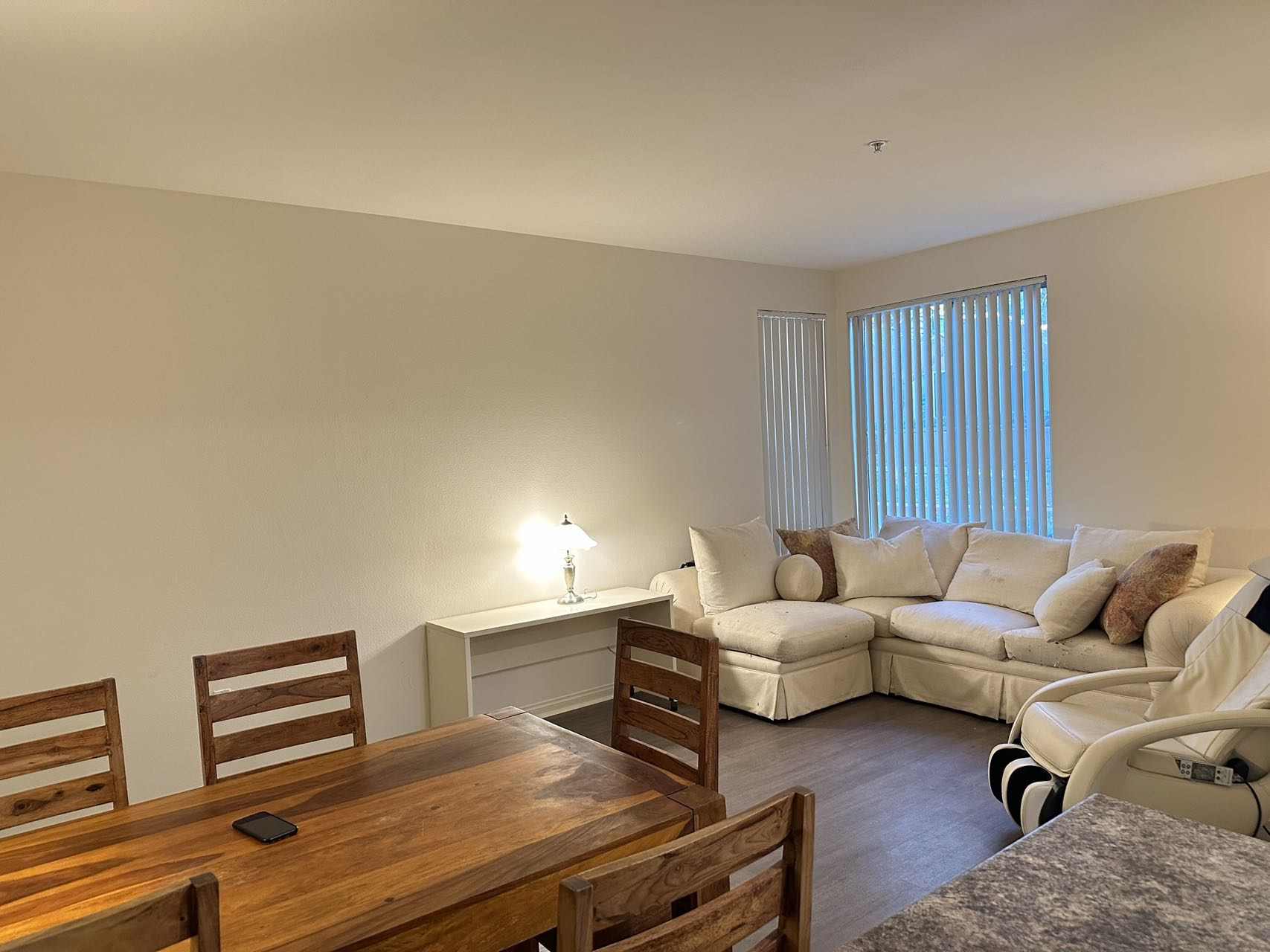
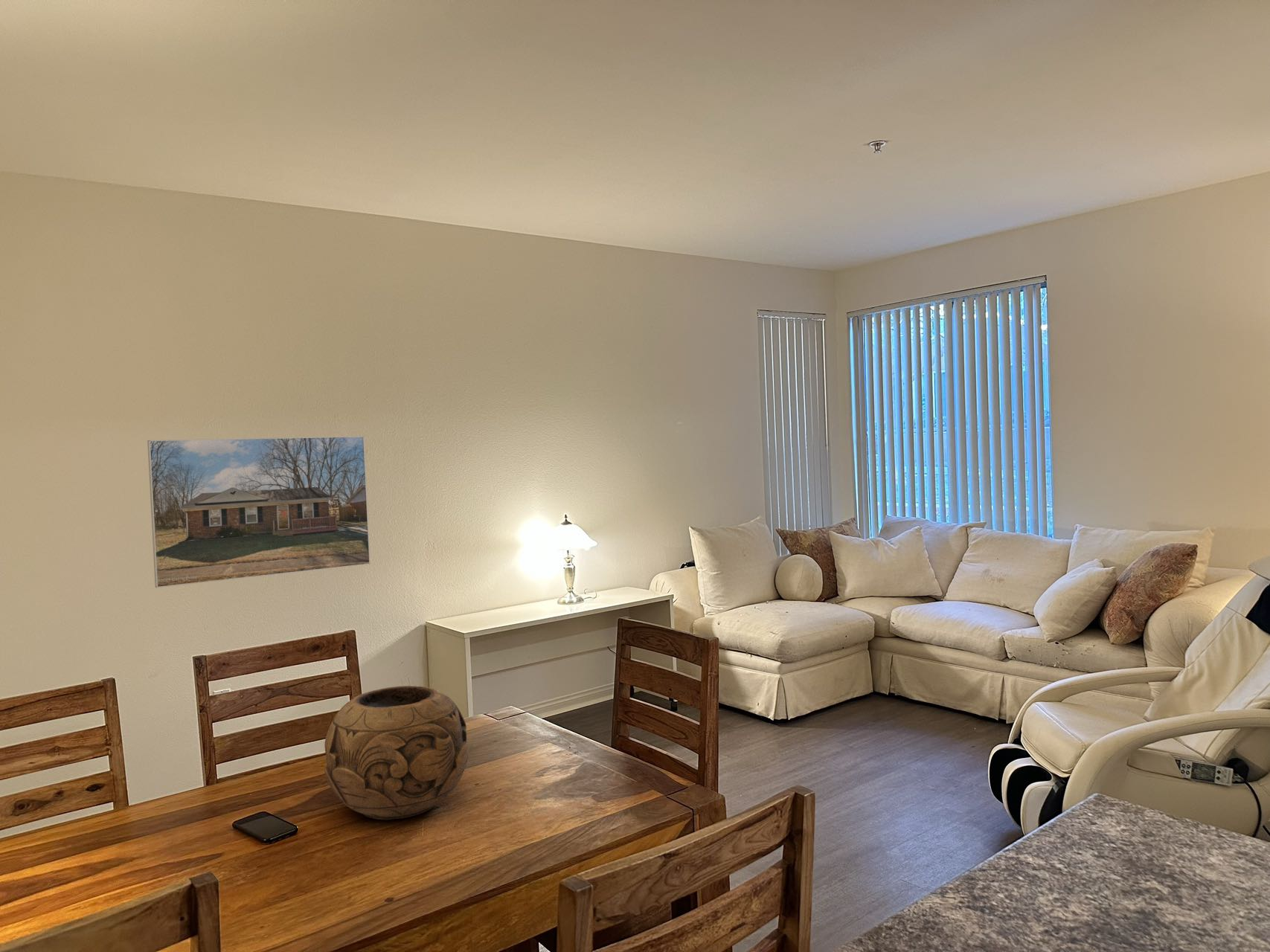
+ decorative bowl (397, 750)
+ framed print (266, 506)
